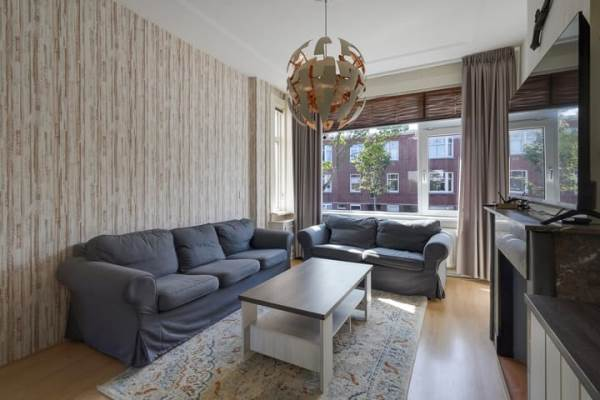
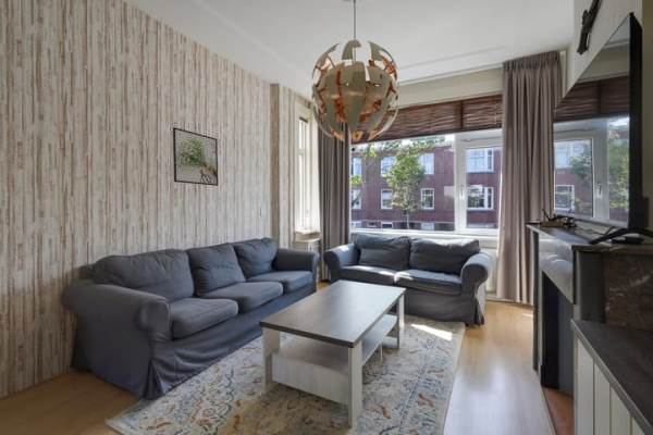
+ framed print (197, 158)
